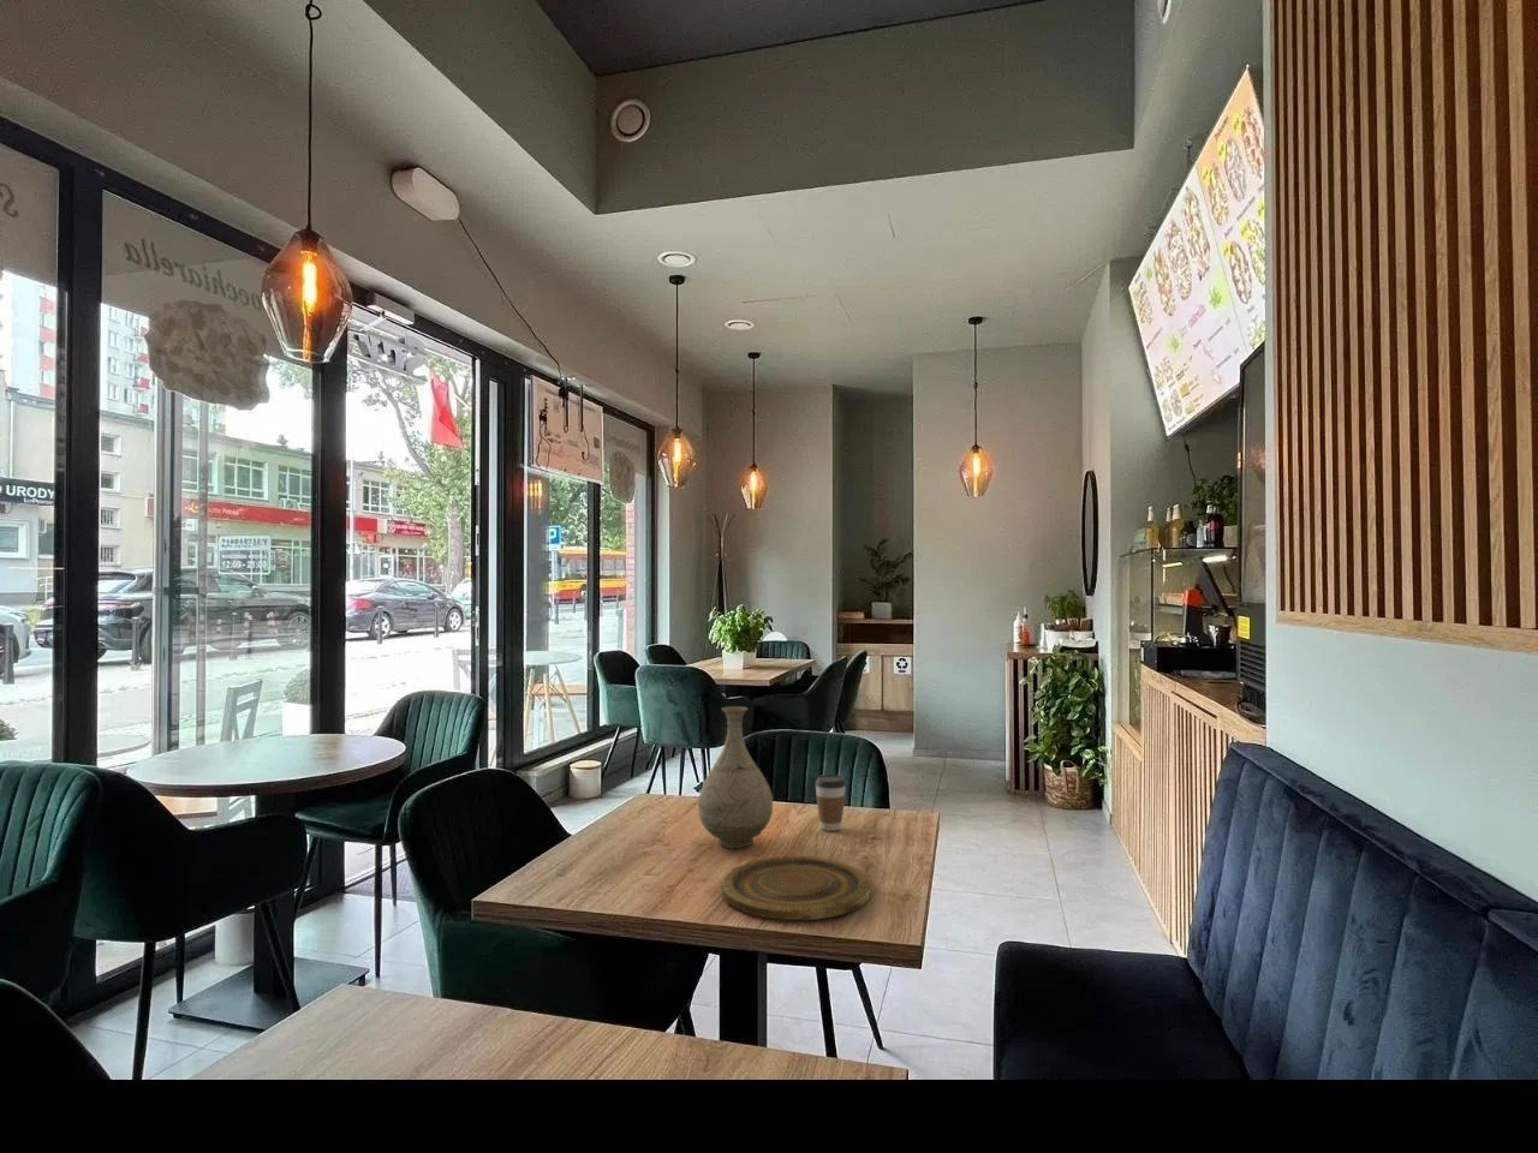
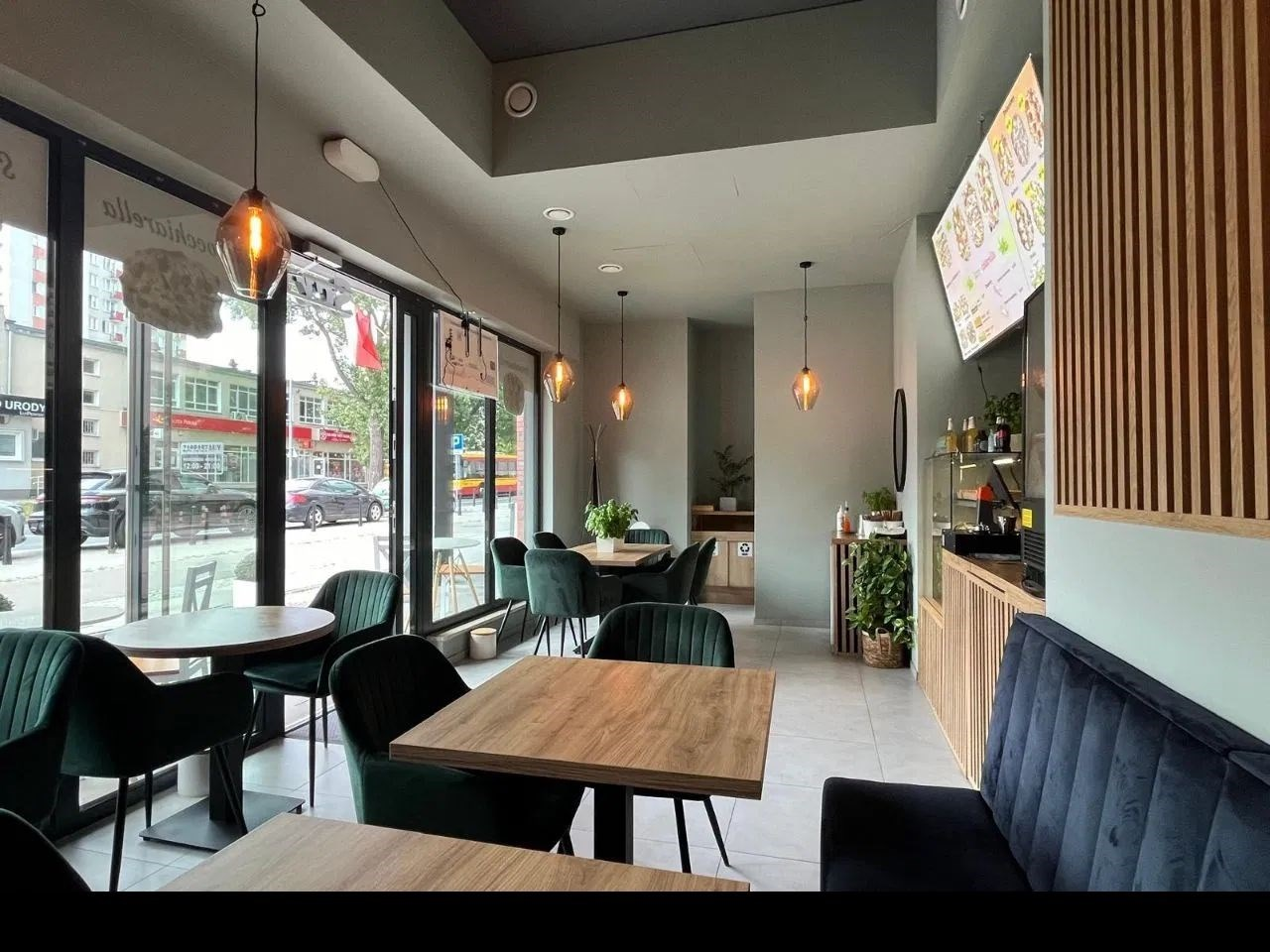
- plate (796, 885)
- vase (735, 775)
- coffee cup (831, 802)
